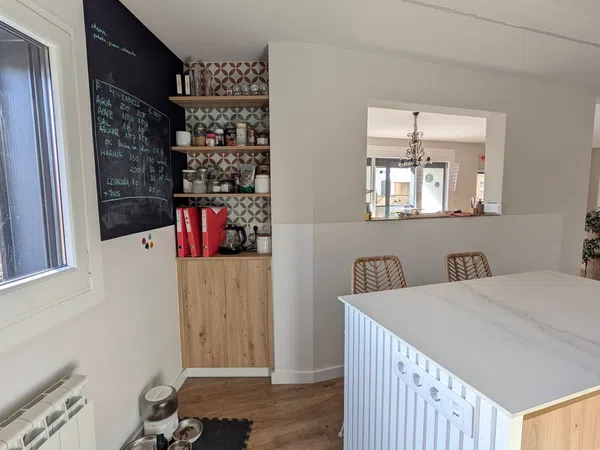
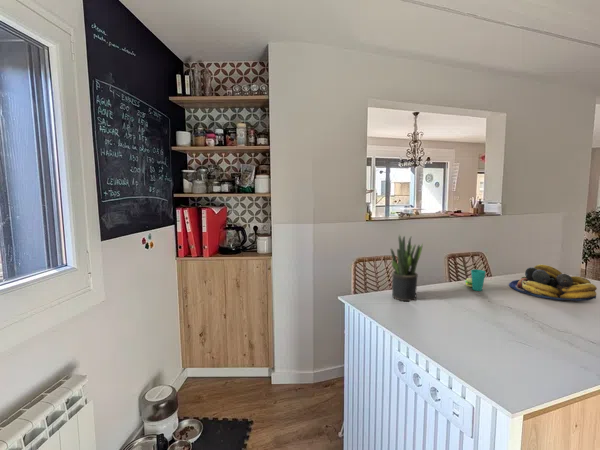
+ fruit bowl (550, 278)
+ cup (475, 278)
+ potted plant (406, 266)
